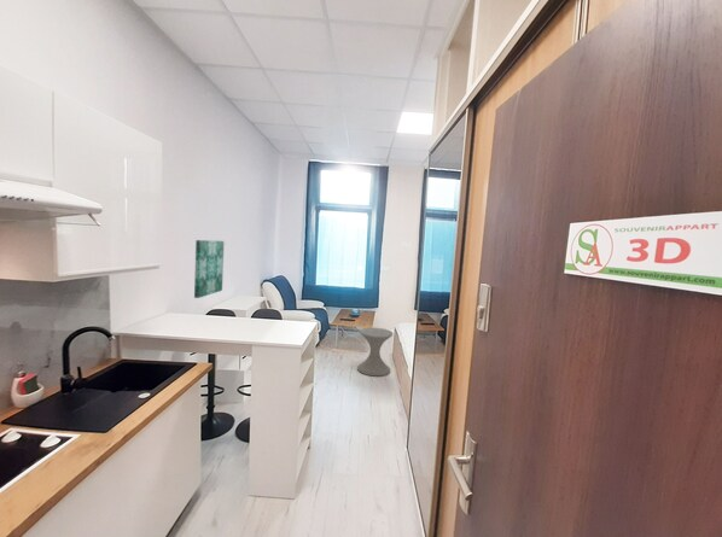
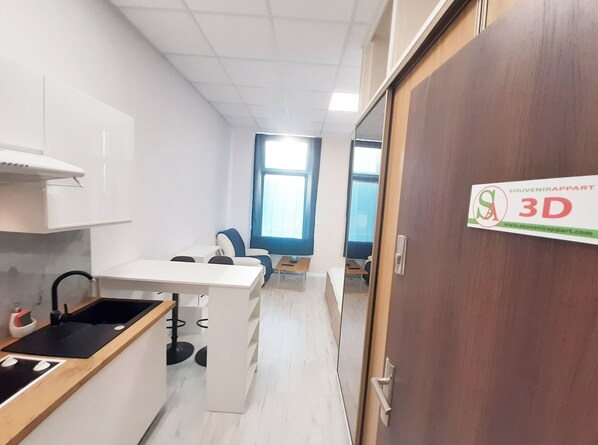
- wall art (209, 267)
- side table (374, 350)
